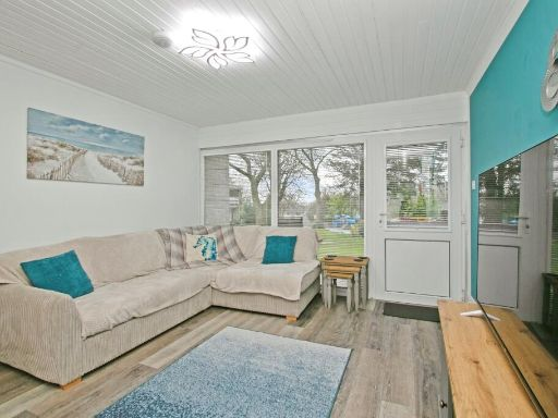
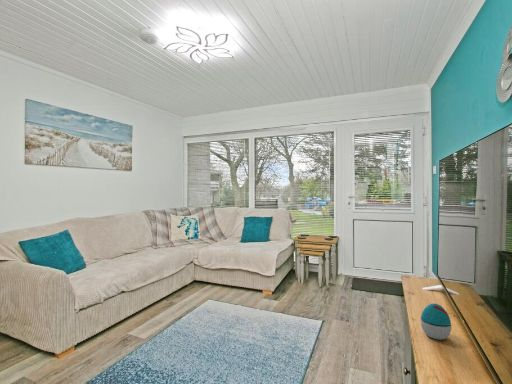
+ decorative egg (435, 319)
